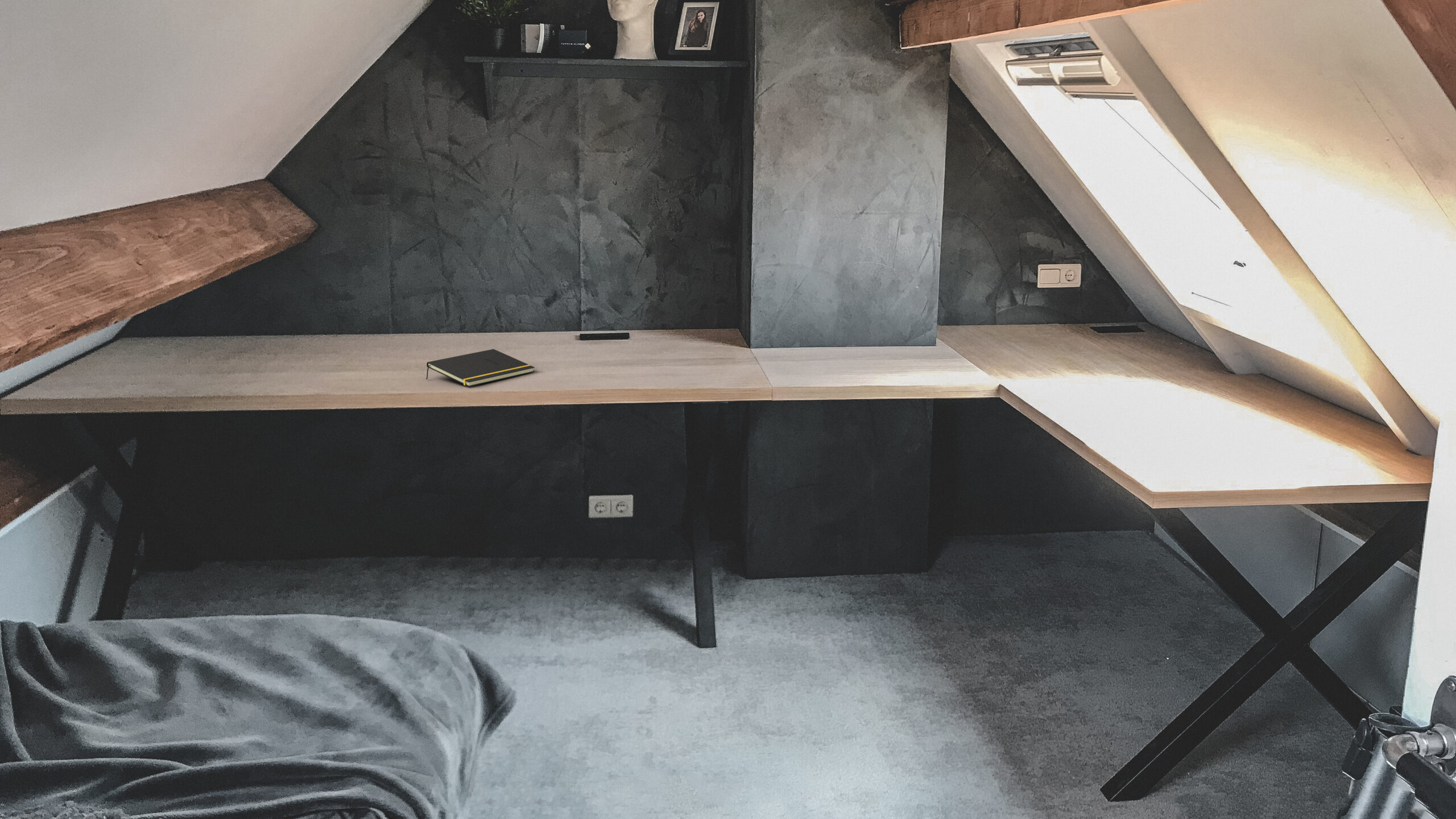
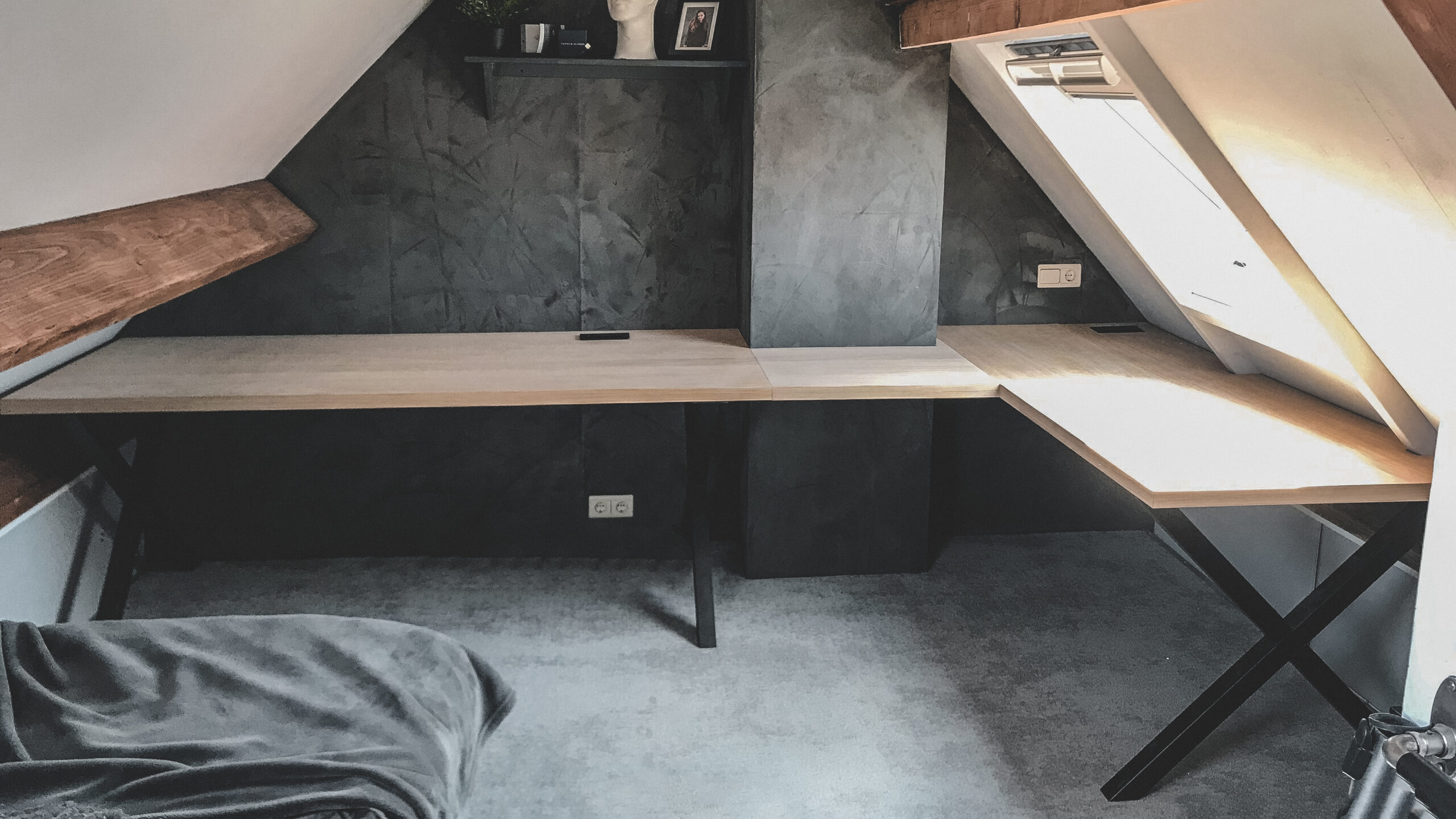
- notepad (481, 367)
